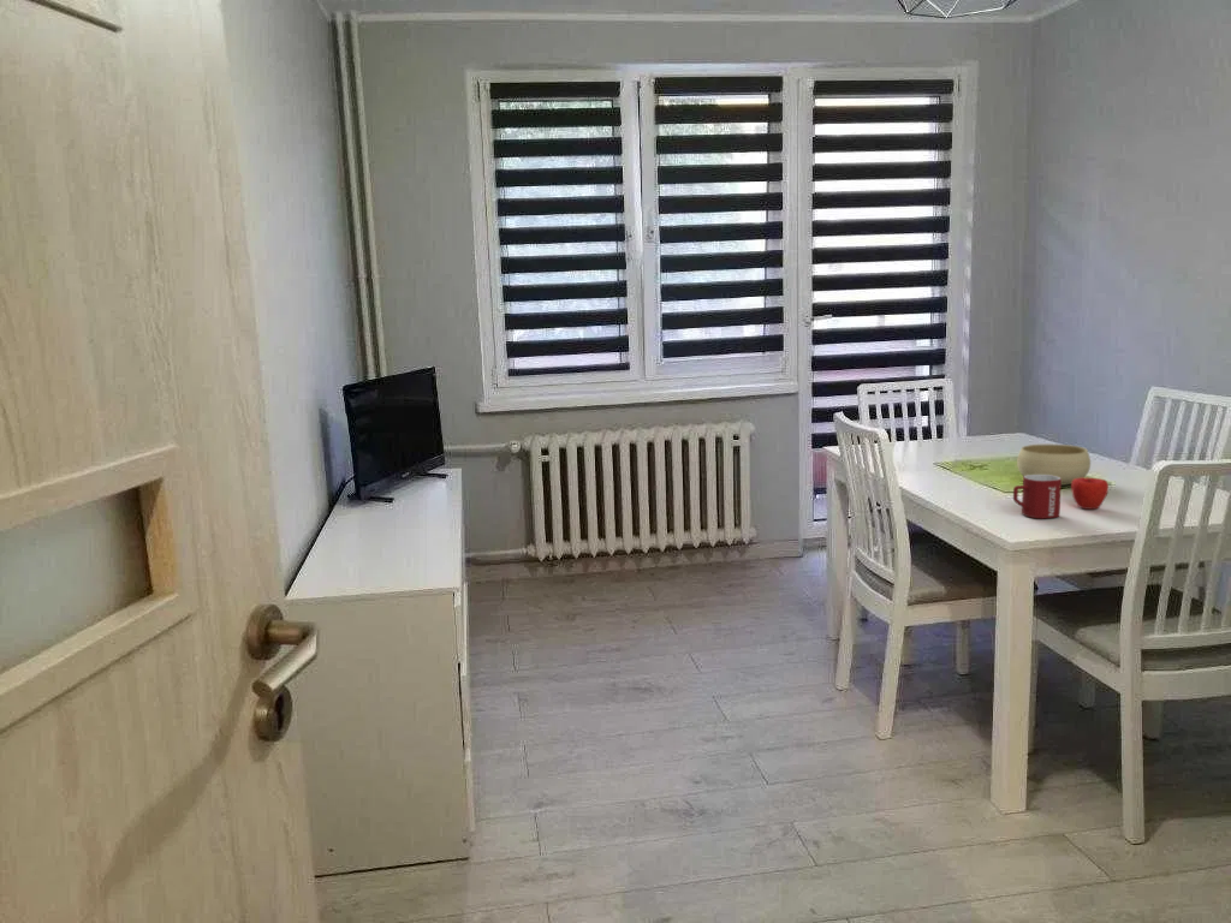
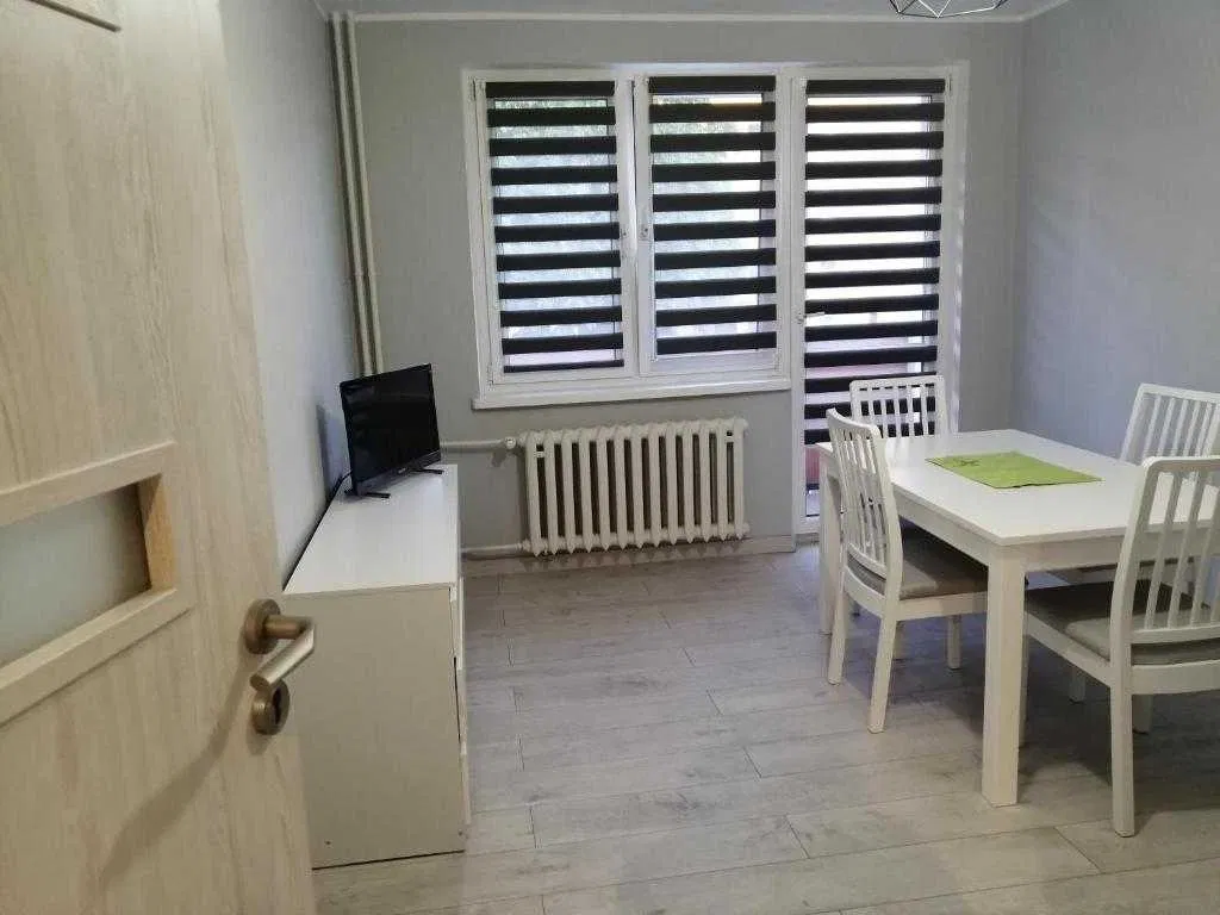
- apple (1089, 493)
- mug (1035, 496)
- bowl (1053, 465)
